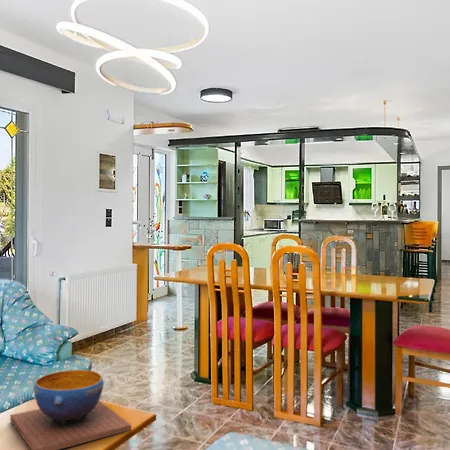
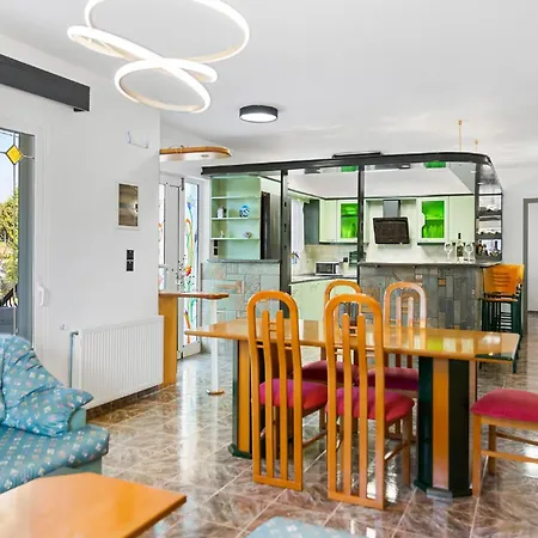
- decorative bowl (69, 402)
